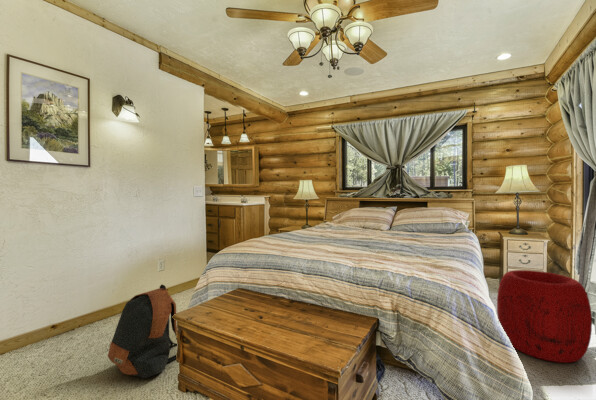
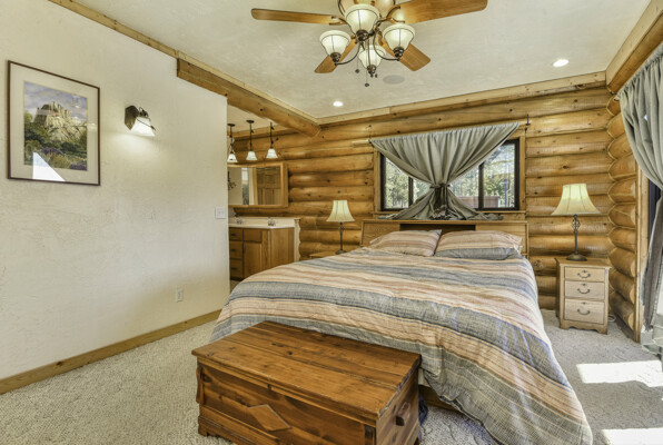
- pouf (540, 311)
- backpack (150, 325)
